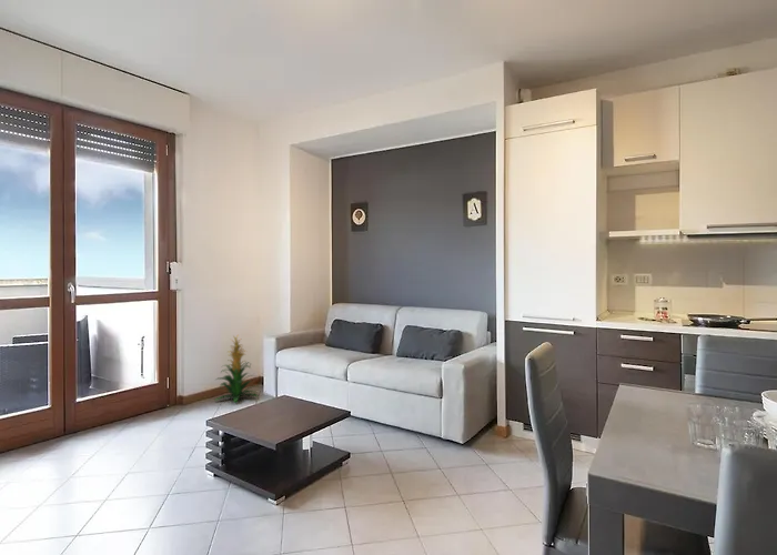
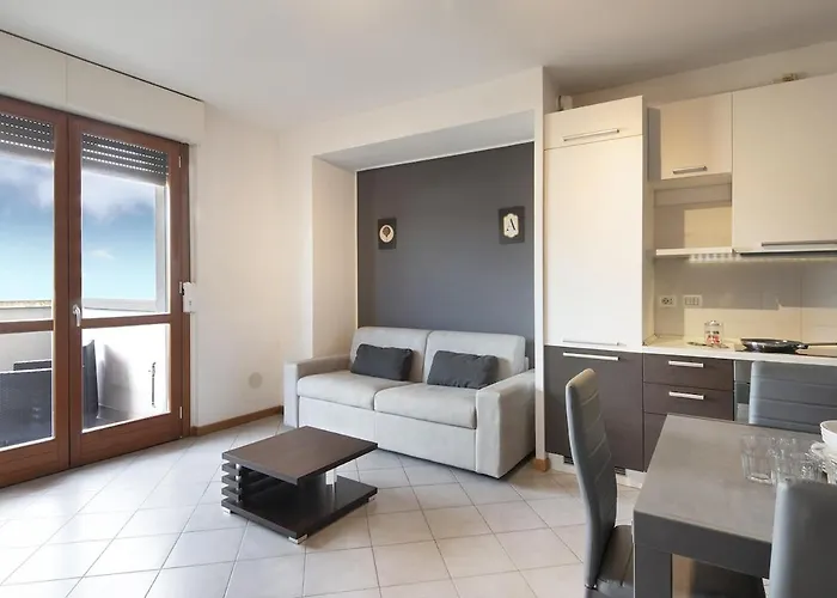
- indoor plant (236, 366)
